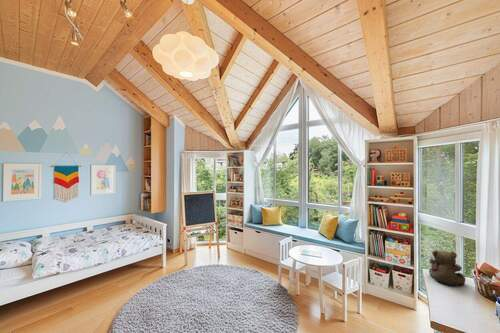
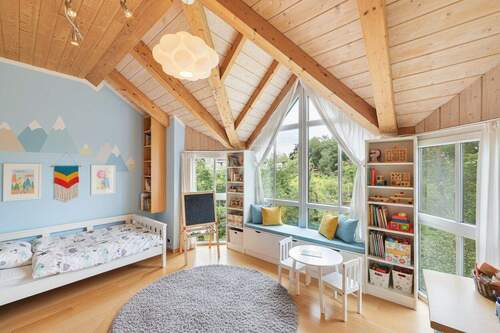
- teddy bear (447, 265)
